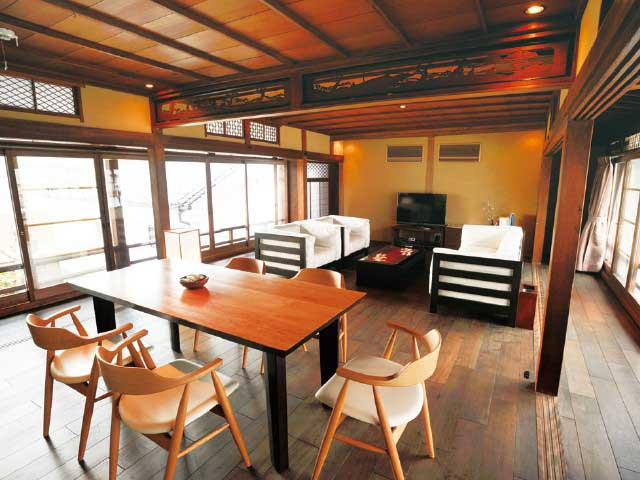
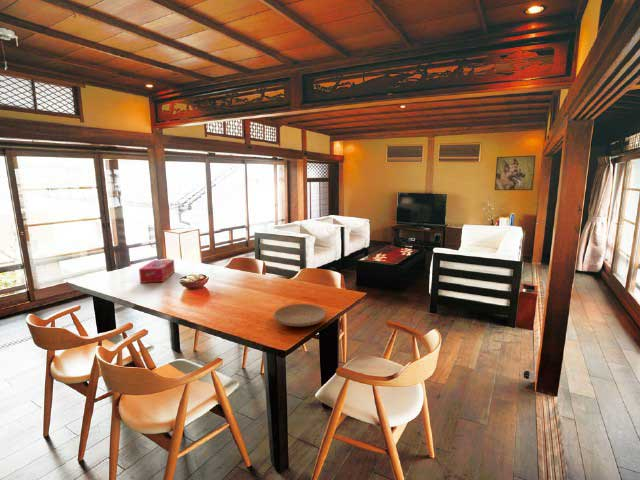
+ plate (300, 317)
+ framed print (514, 173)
+ tissue box (157, 270)
